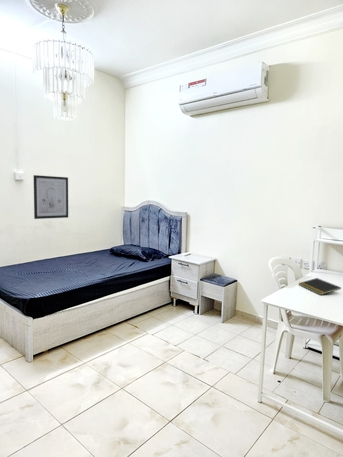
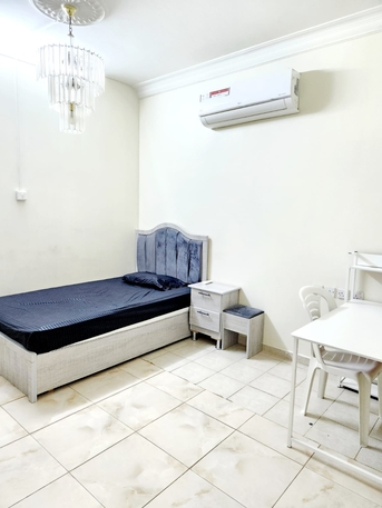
- notepad (318, 285)
- wall art (51, 197)
